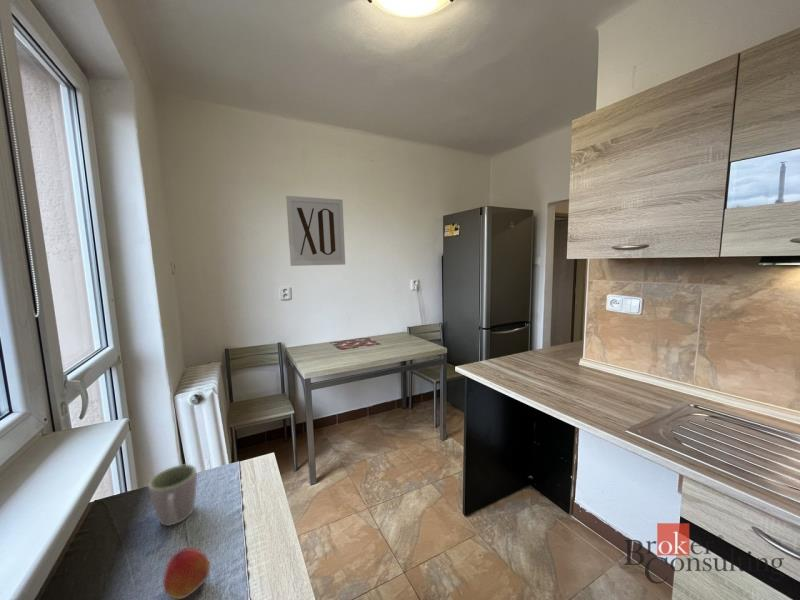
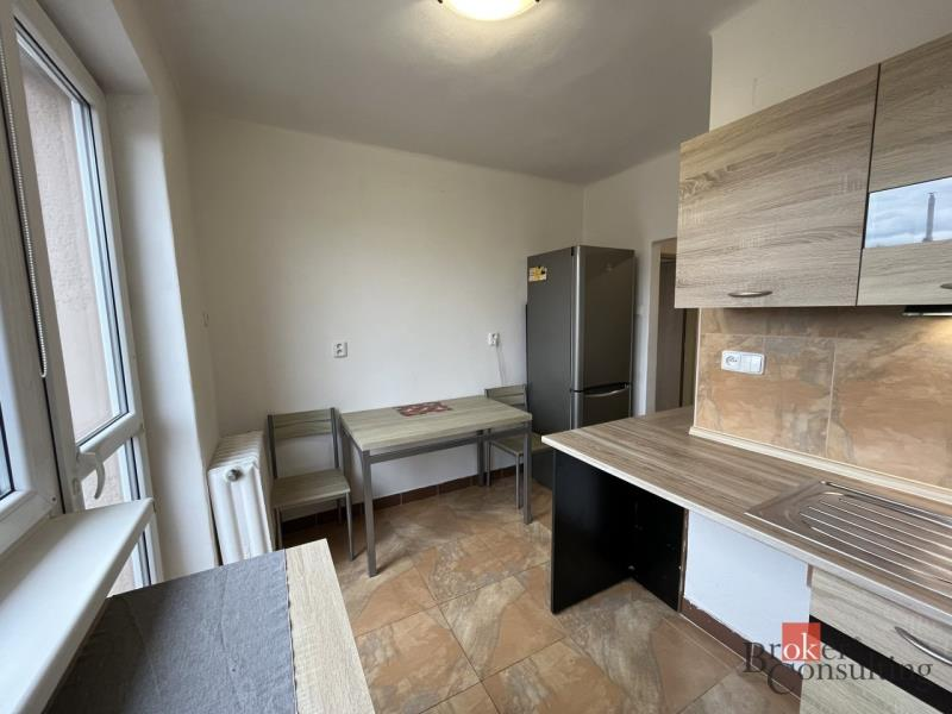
- mug (174, 500)
- peach (185, 571)
- wall art (317, 231)
